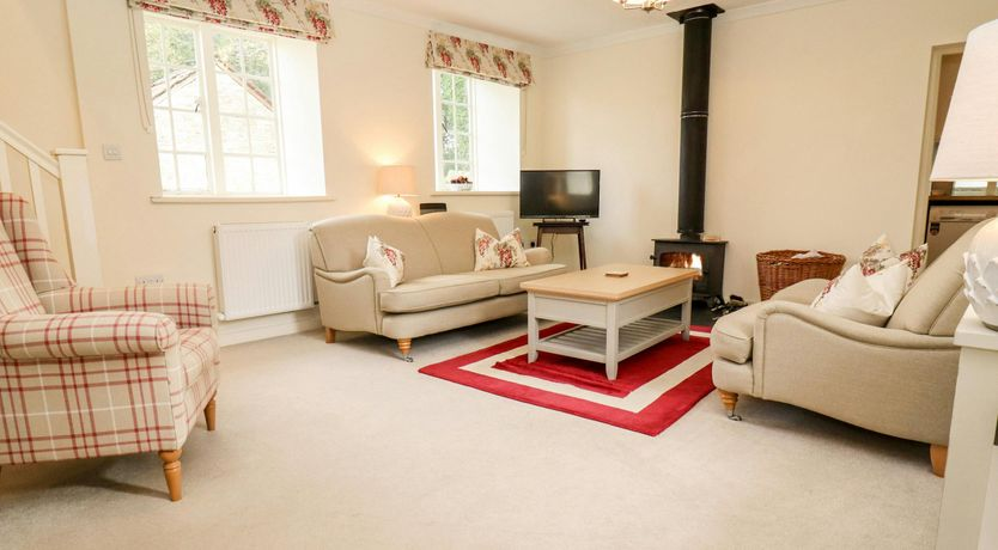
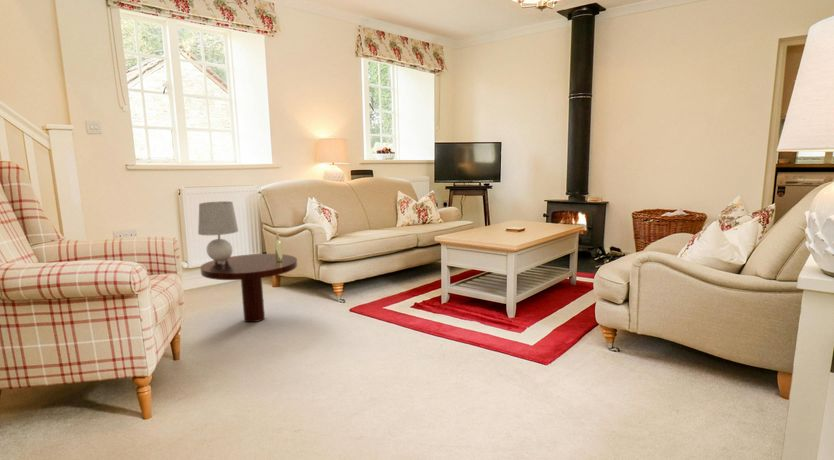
+ coffee table (251, 277)
+ table lamp (218, 232)
